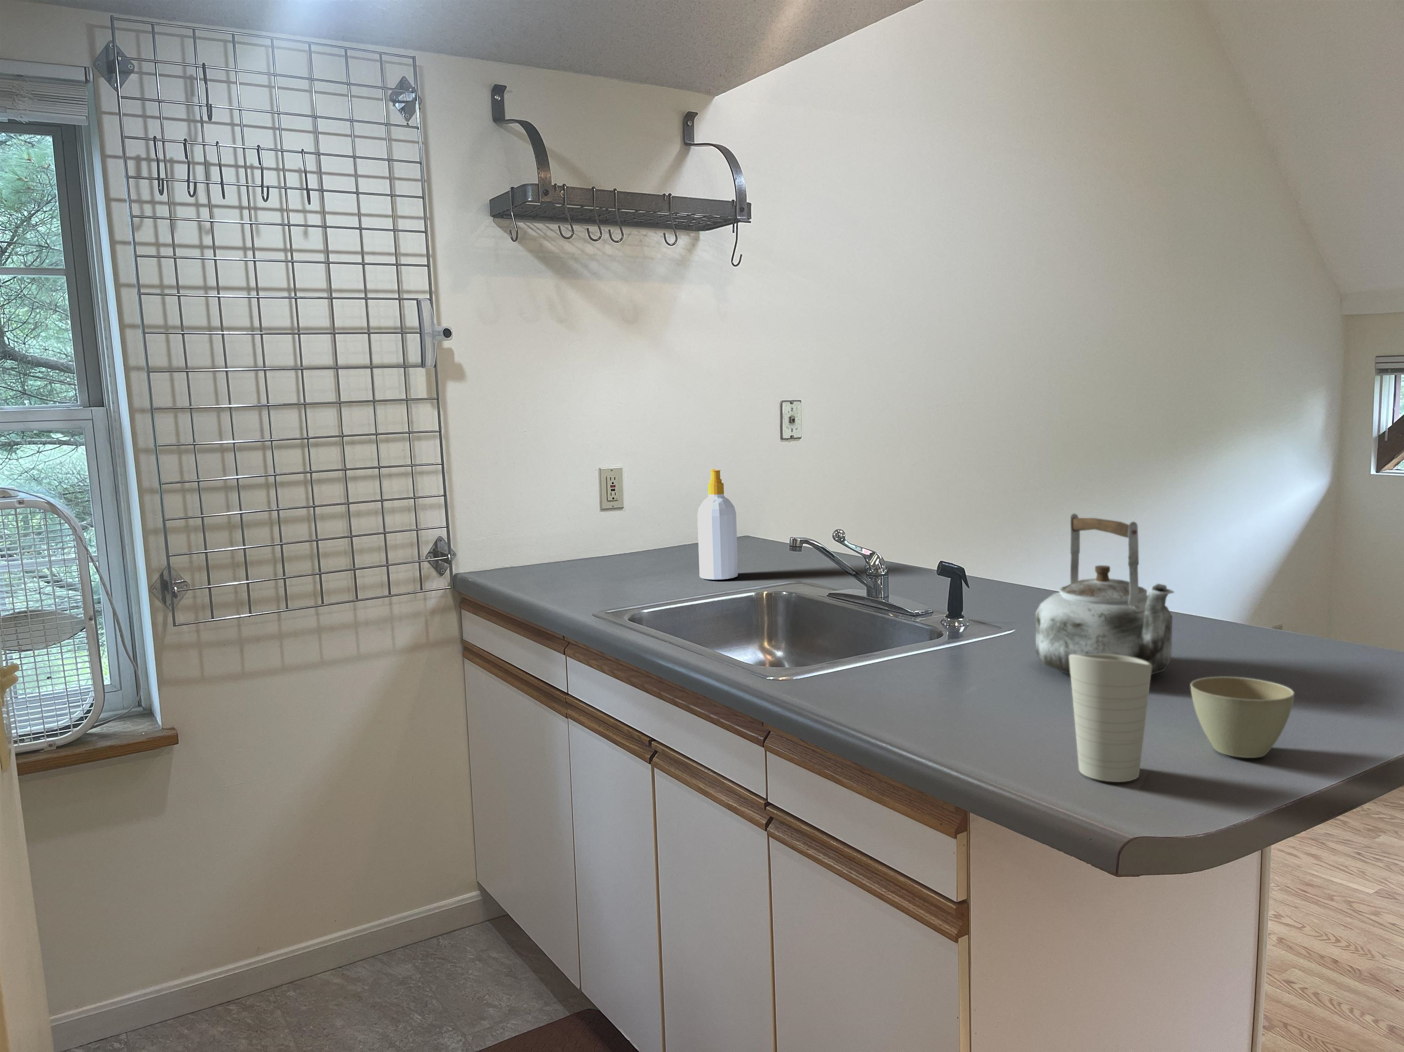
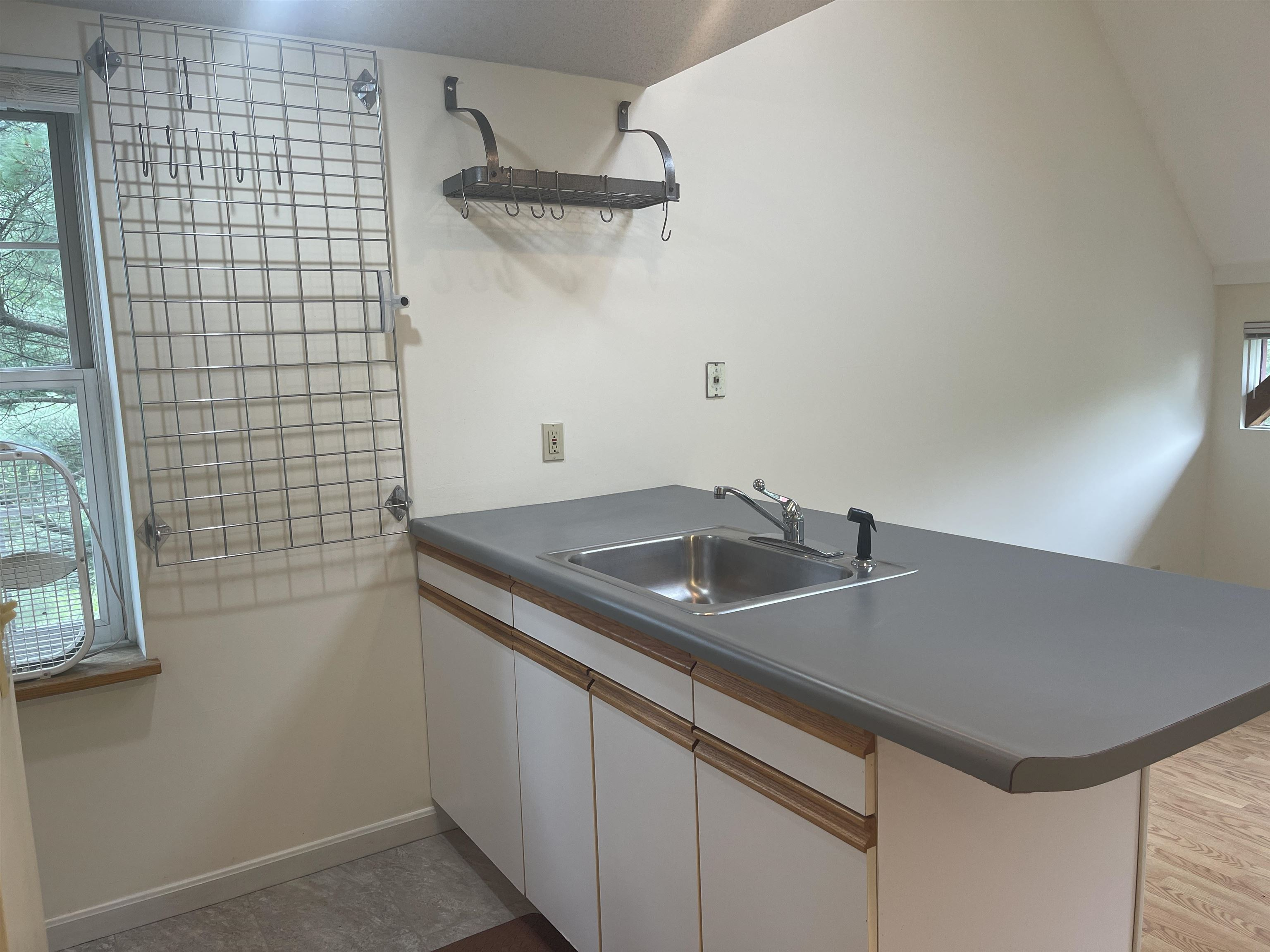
- soap bottle (716, 524)
- flower pot (1240, 719)
- kettle (1113, 597)
- cup (1109, 712)
